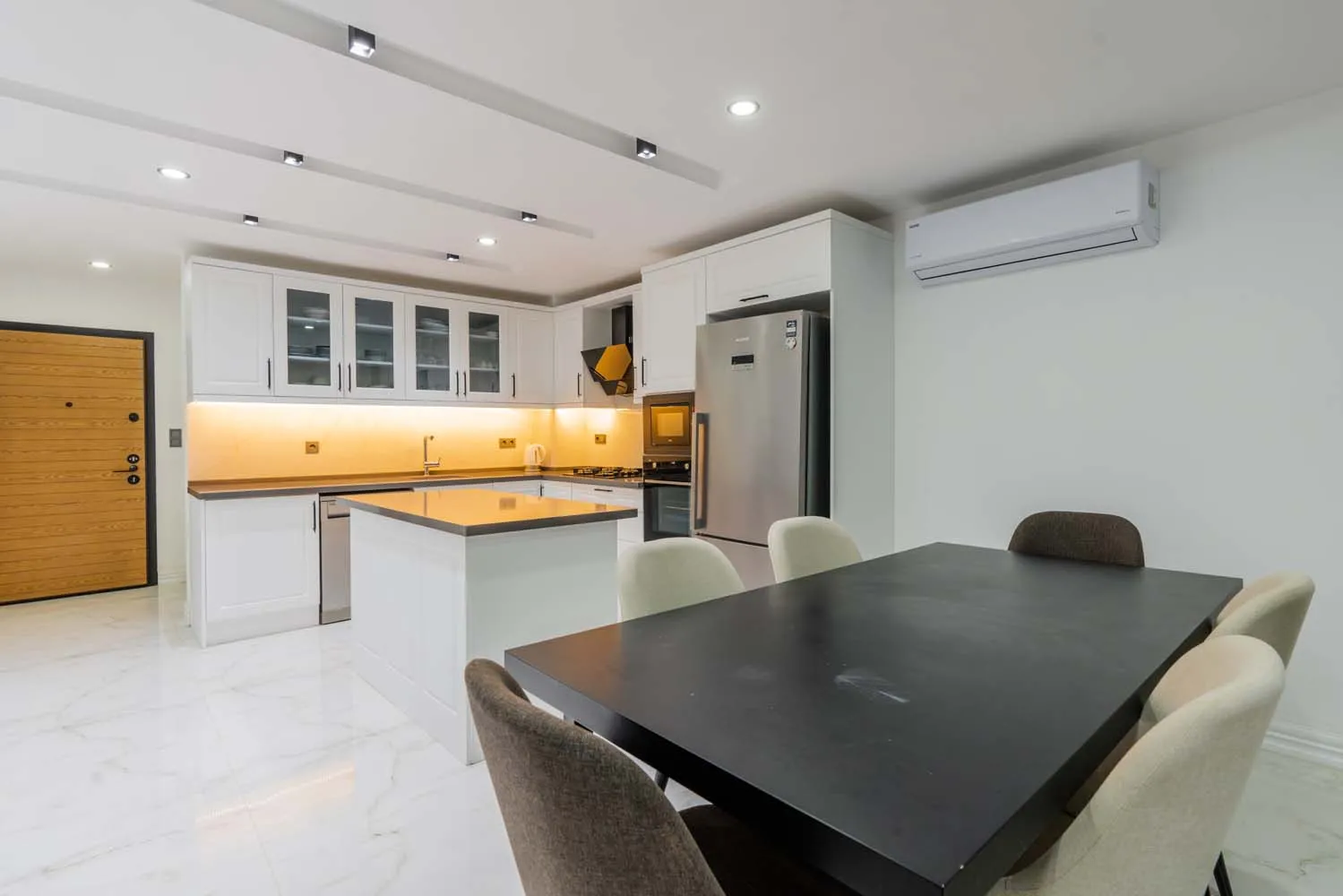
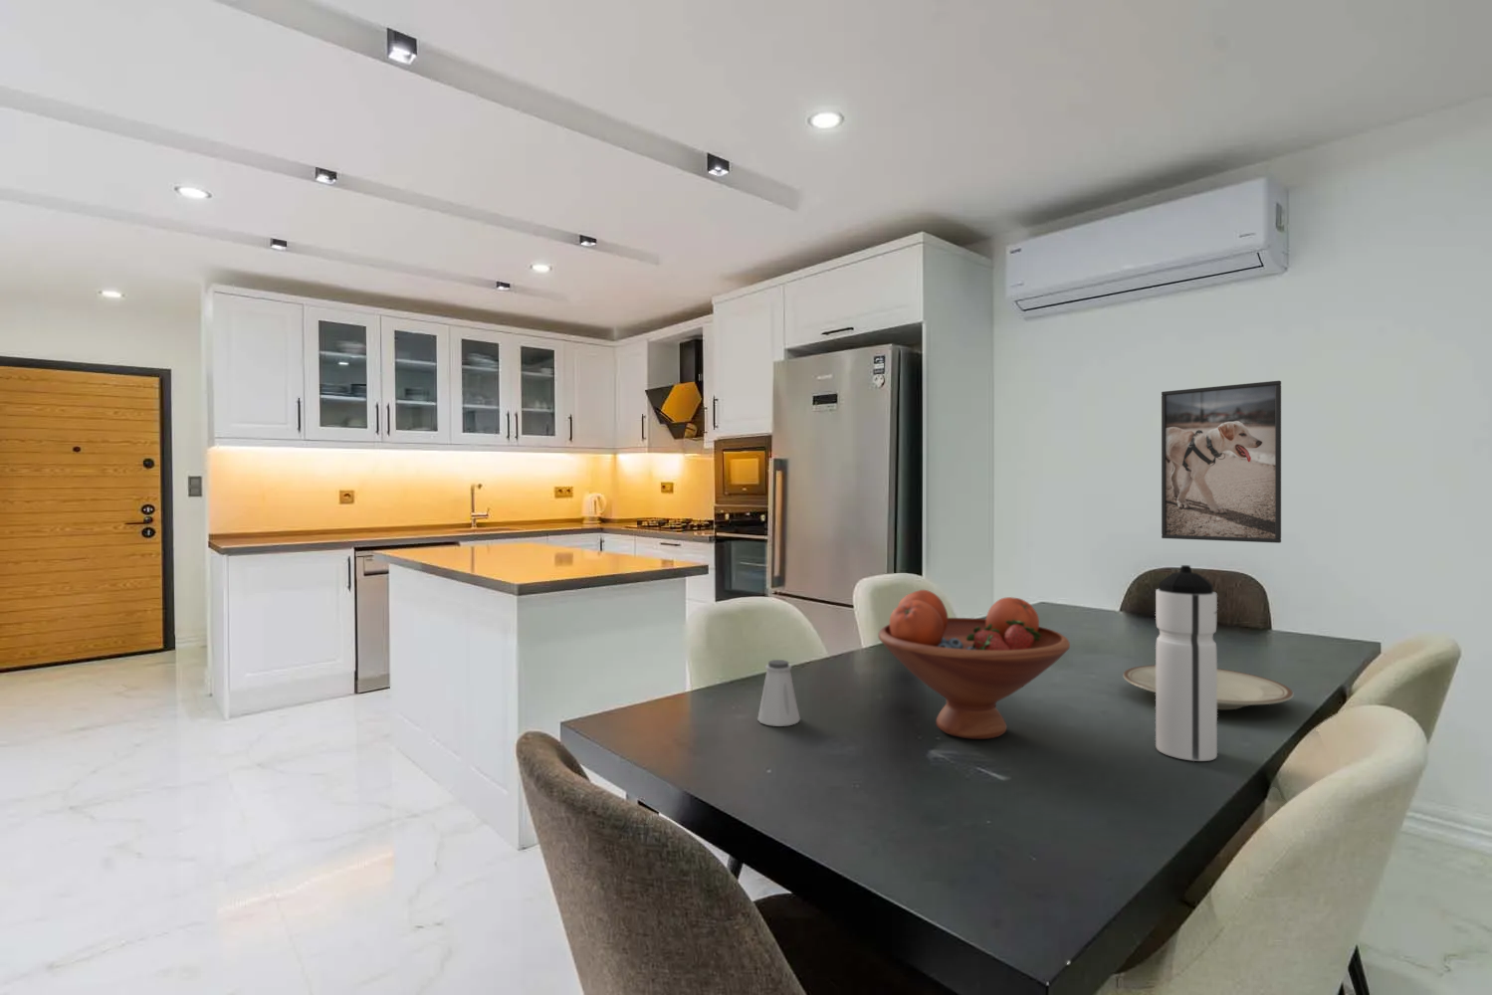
+ plate (1218, 691)
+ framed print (1219, 463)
+ water bottle (1185, 659)
+ saltshaker (779, 691)
+ fruit bowl (971, 663)
